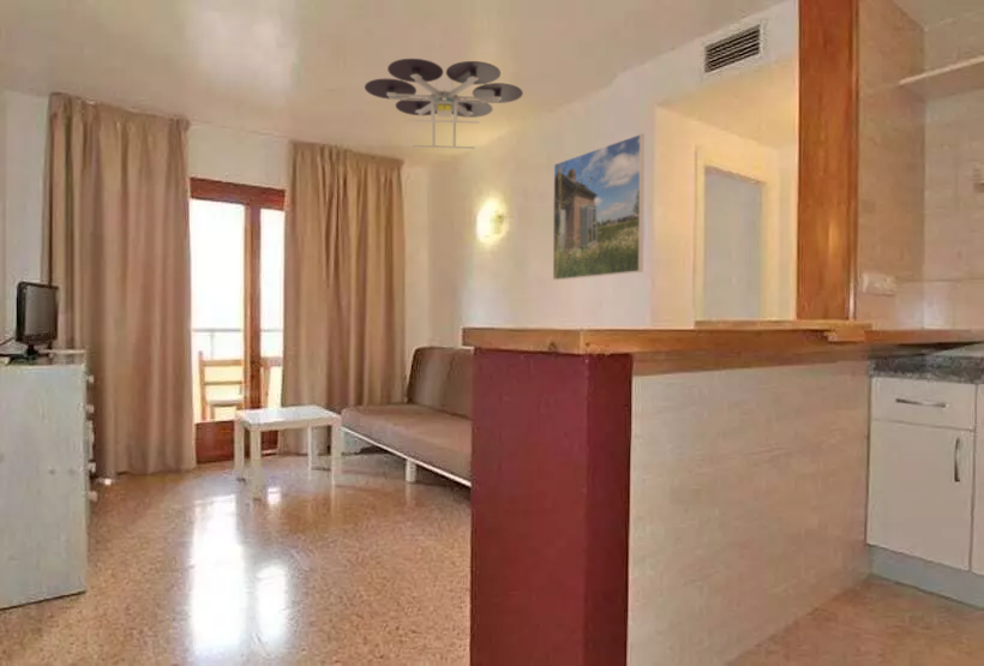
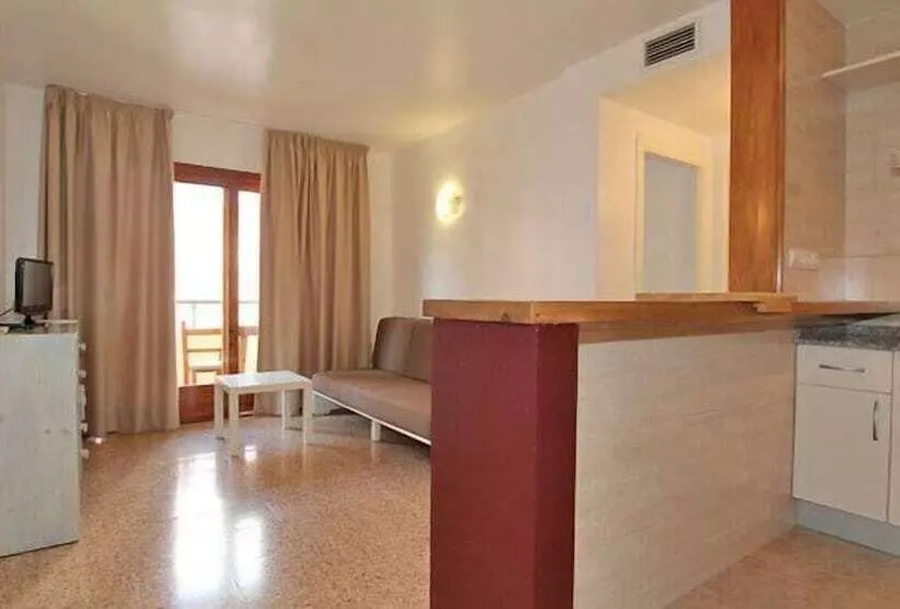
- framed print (594, 212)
- ceiling light (444, 107)
